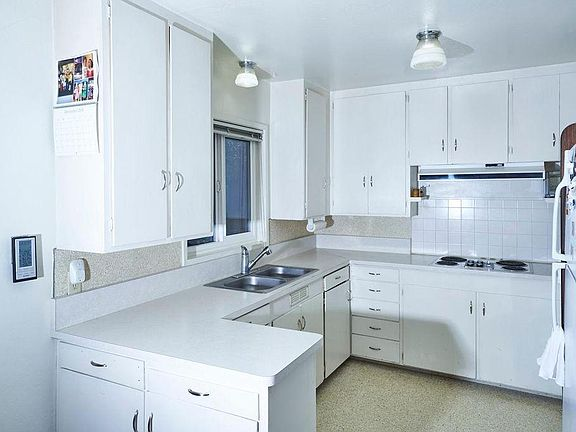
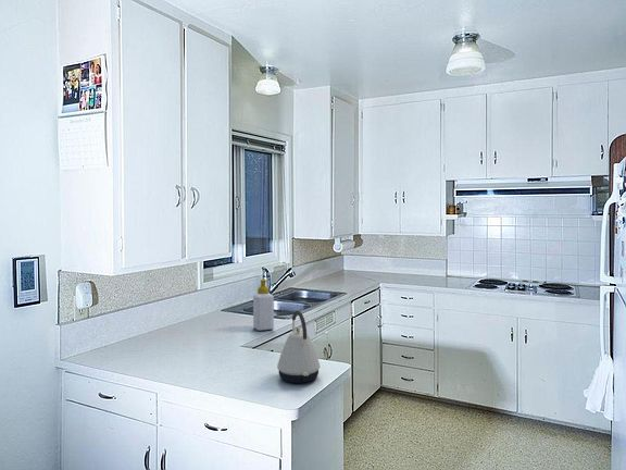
+ kettle (298, 344)
+ soap bottle (263, 304)
